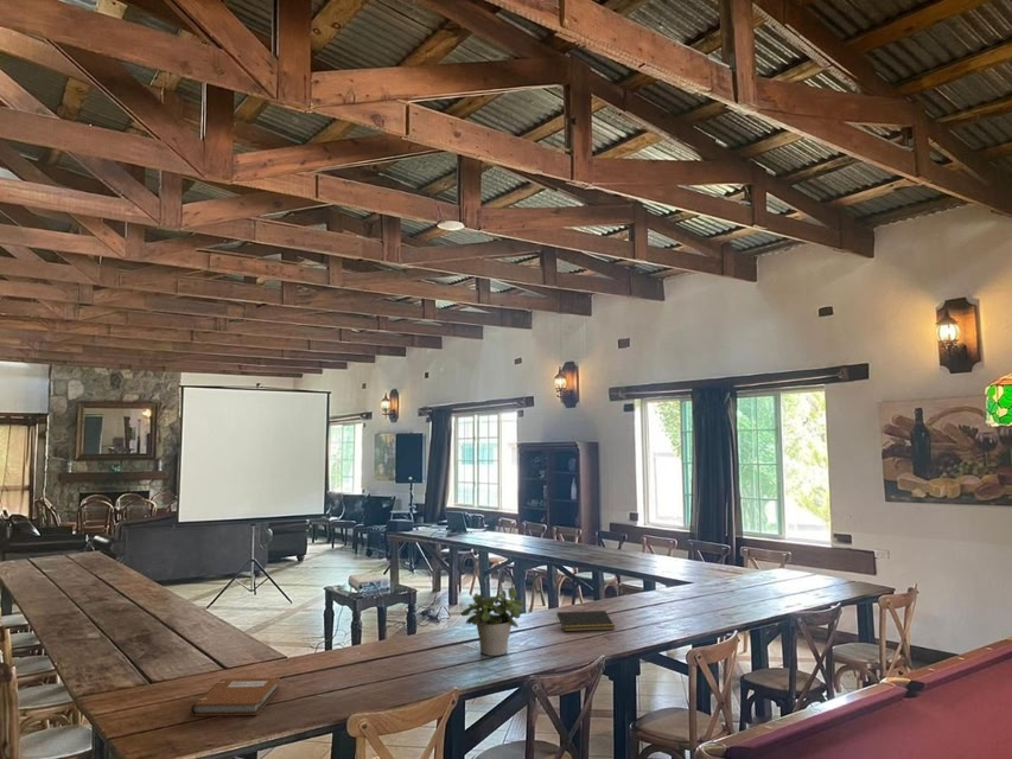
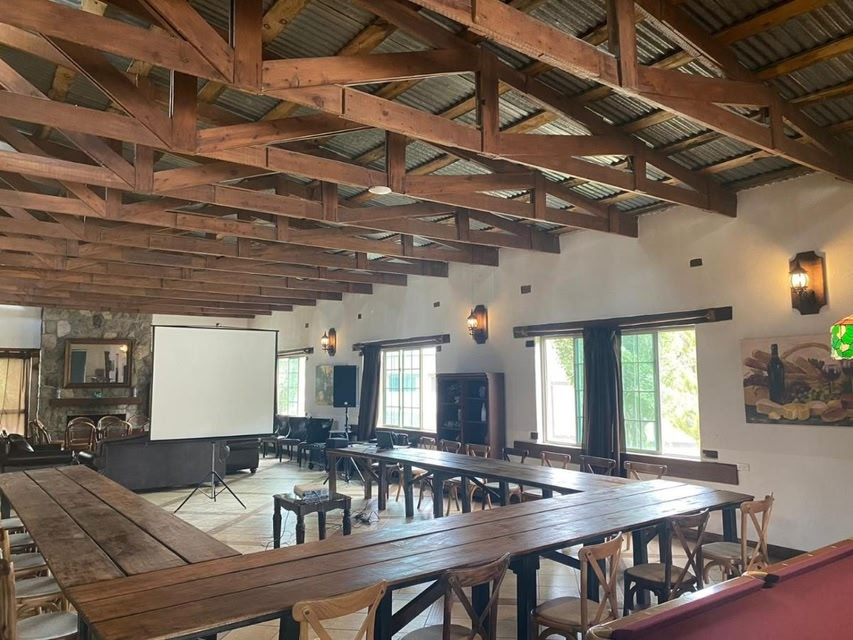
- potted plant (495, 621)
- notepad (585, 620)
- notebook (237, 695)
